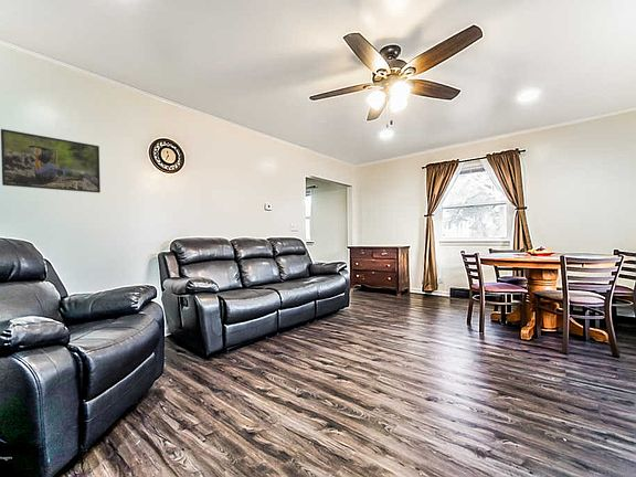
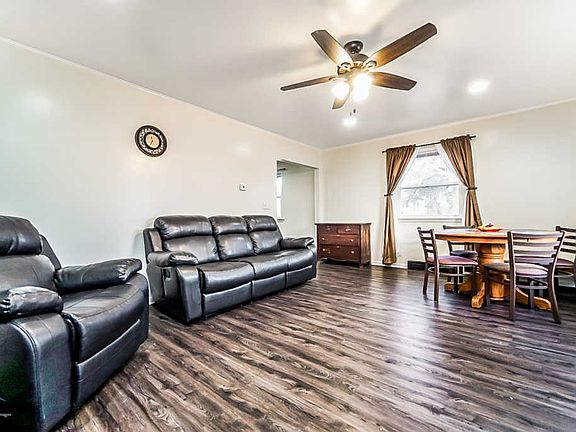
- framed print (54, 163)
